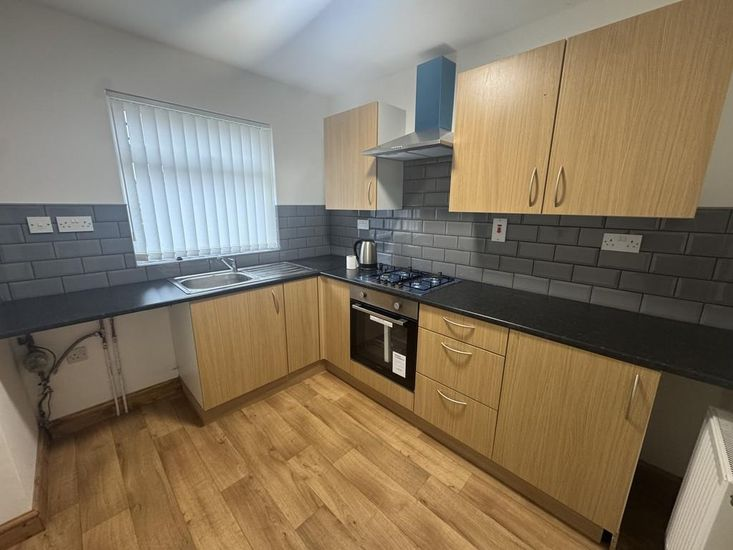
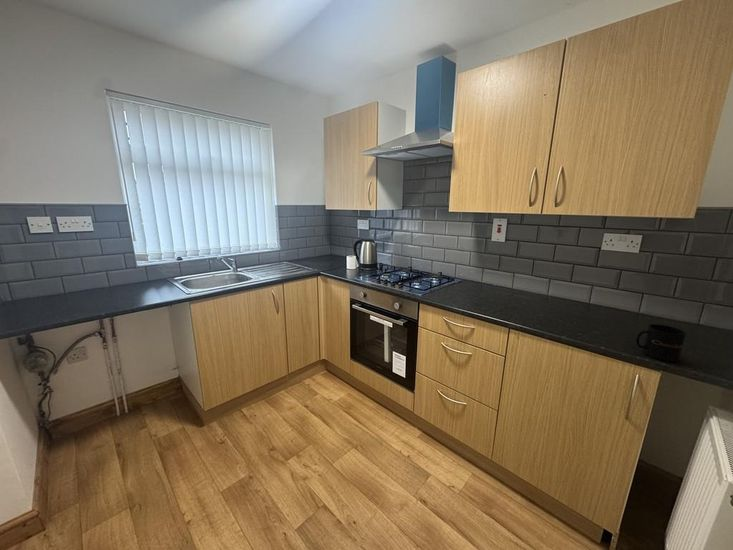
+ mug (657, 341)
